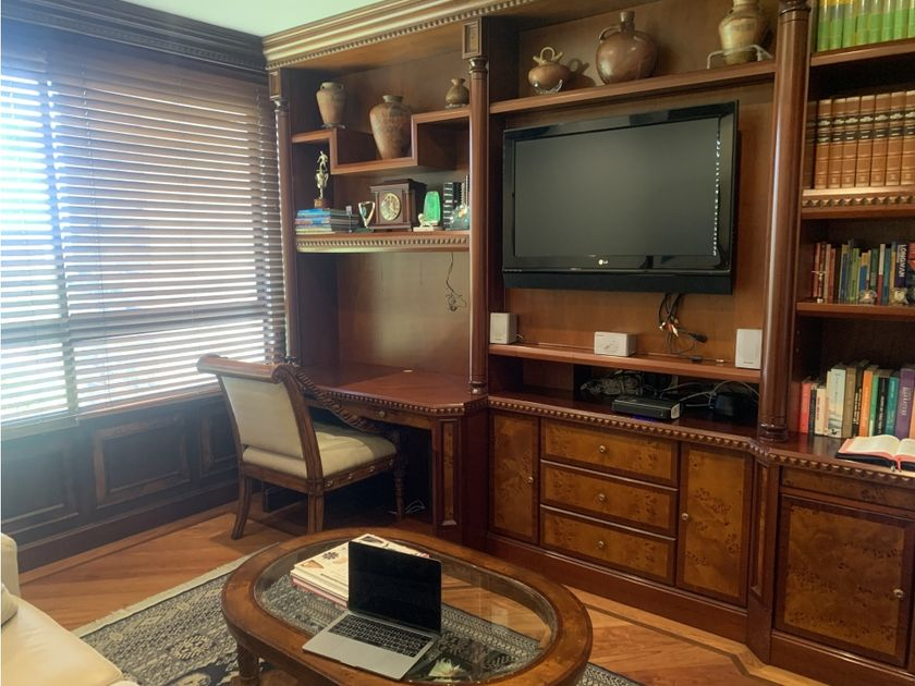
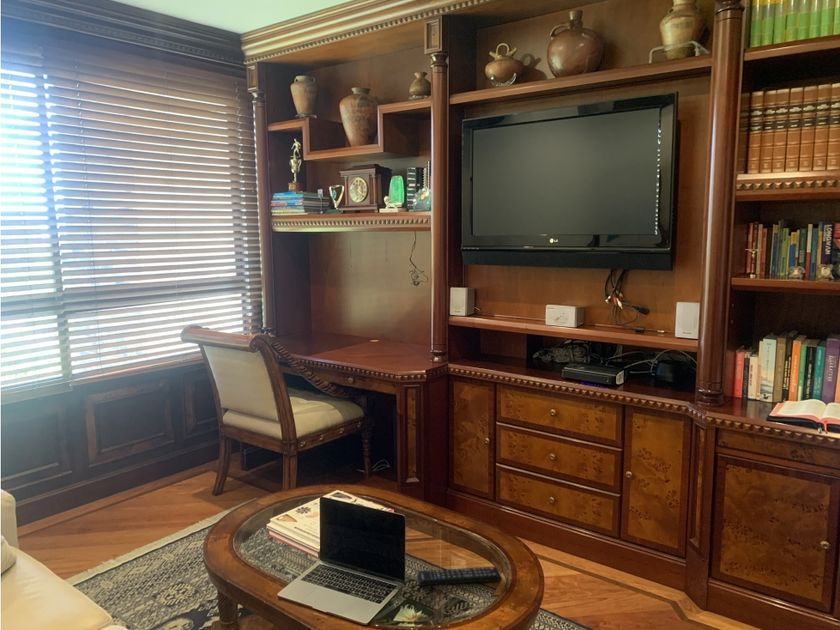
+ remote control (459, 576)
